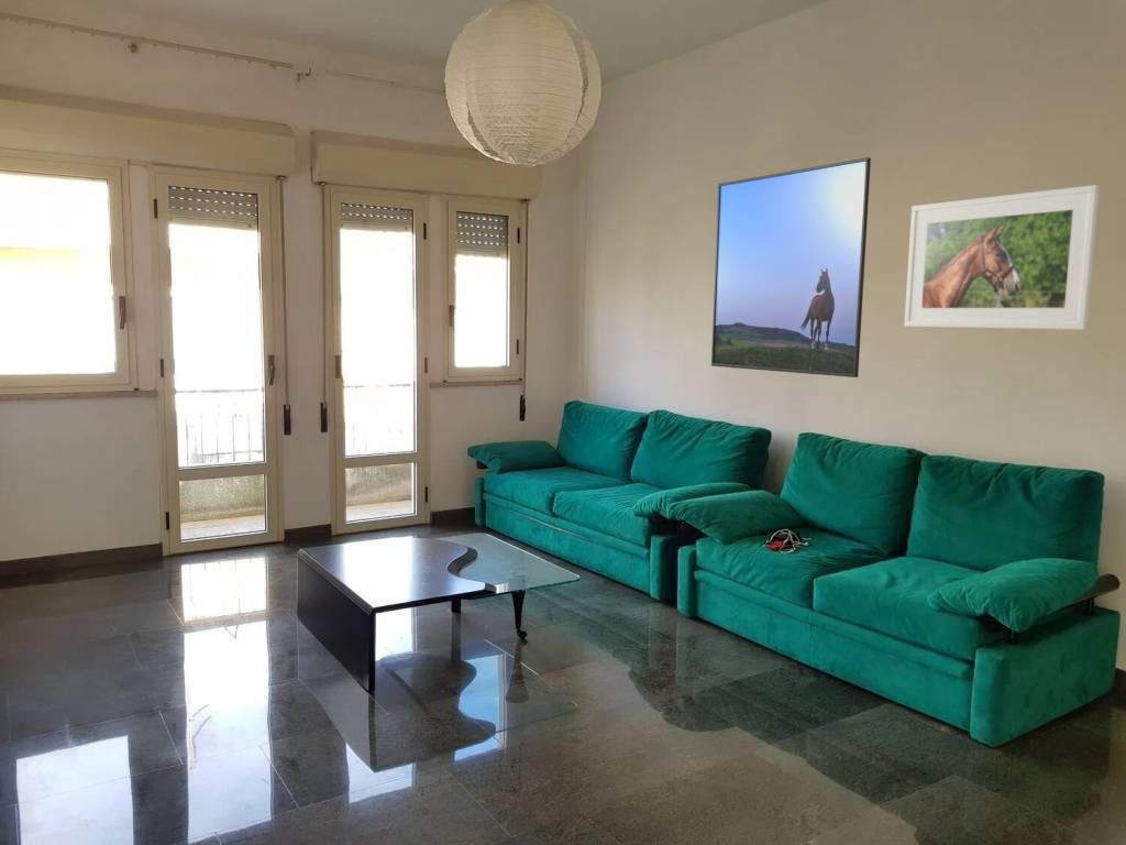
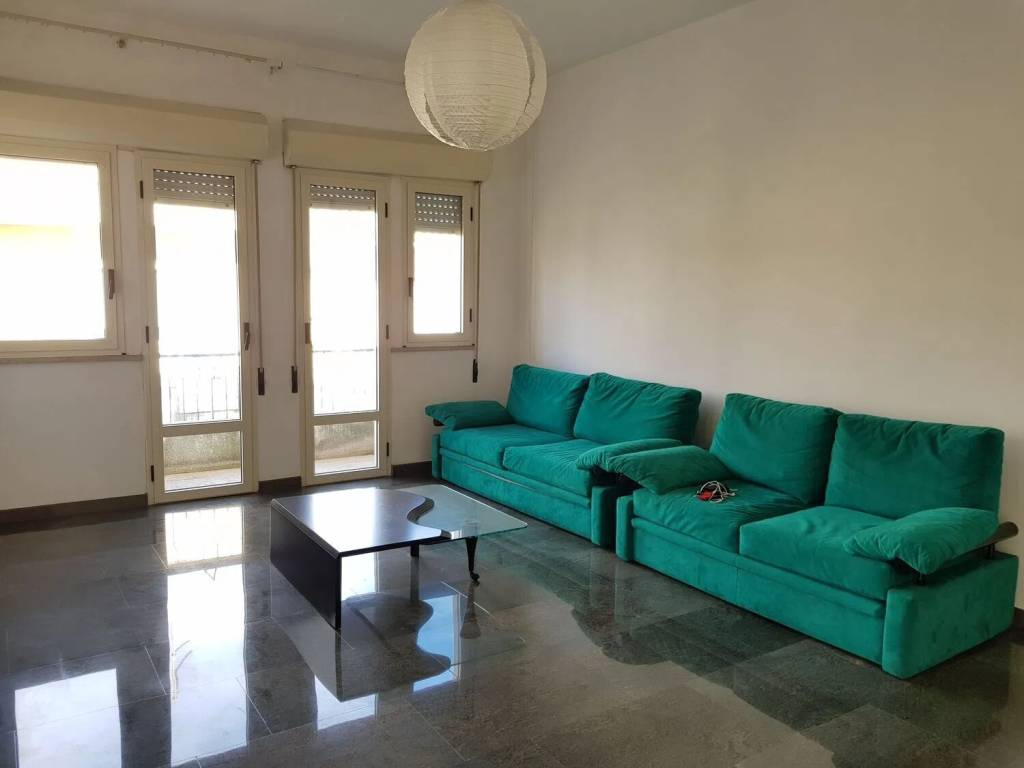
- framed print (782, 273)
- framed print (992, 262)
